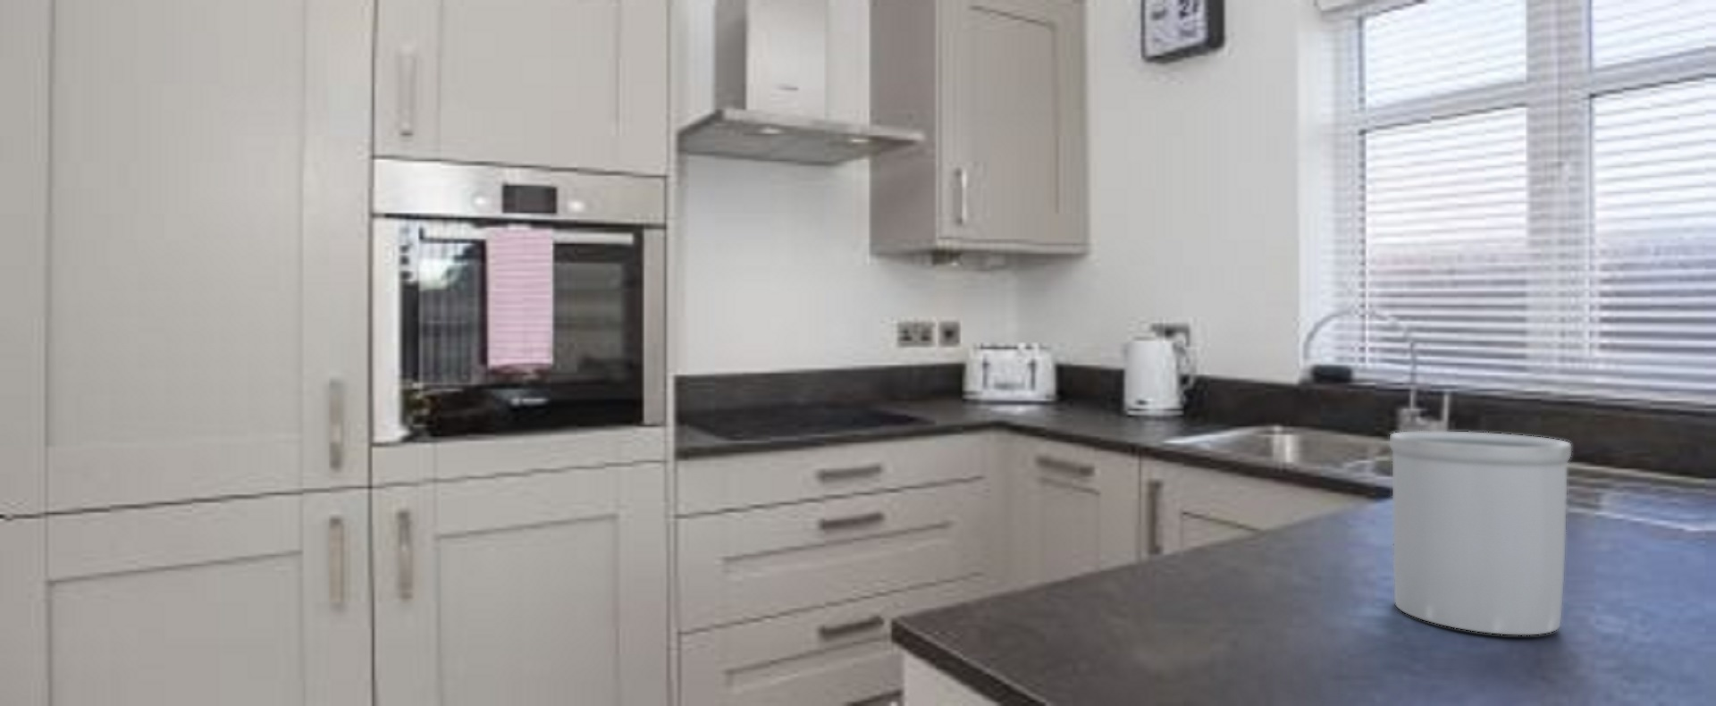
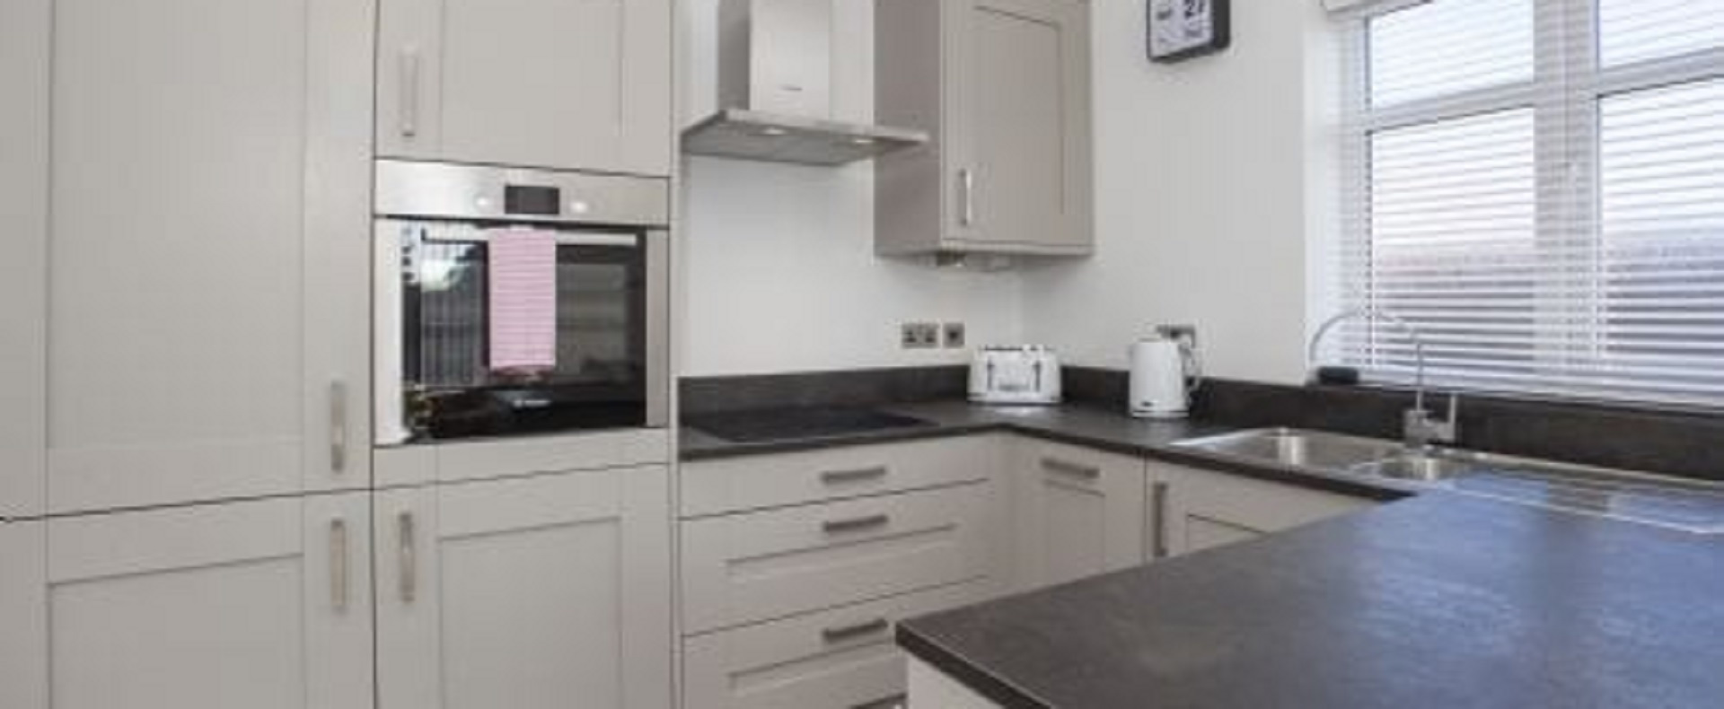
- utensil holder (1475, 526)
